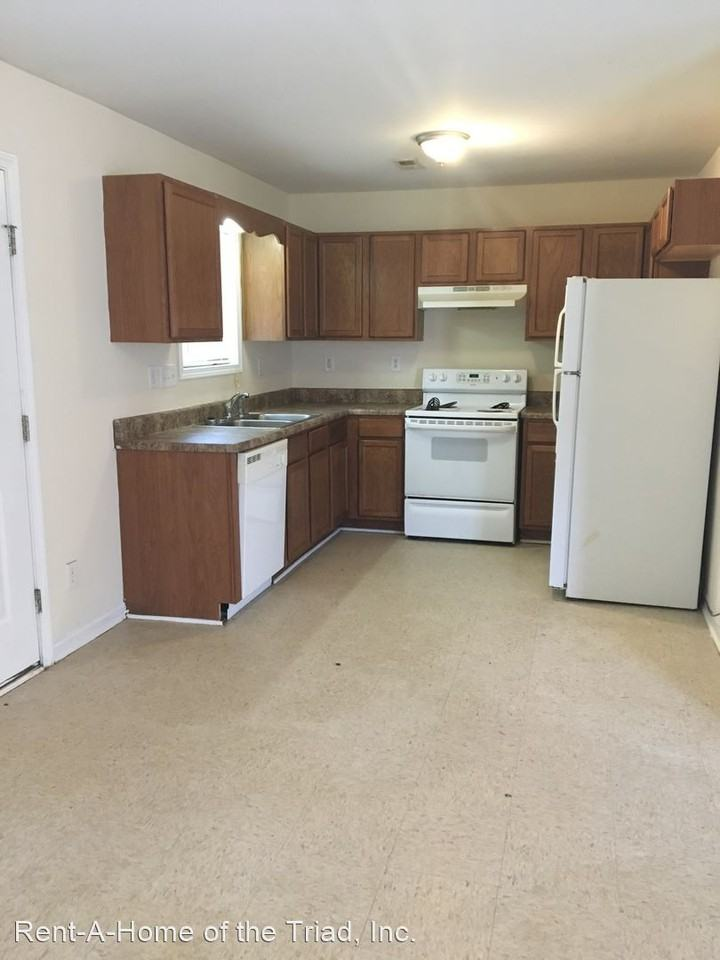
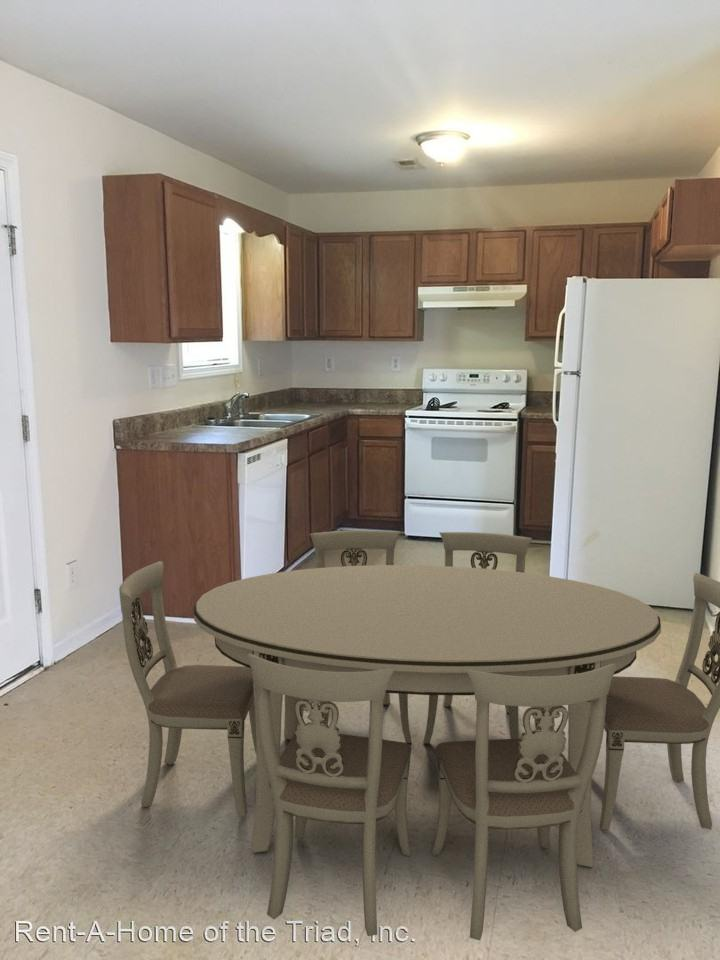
+ dining table (422, 690)
